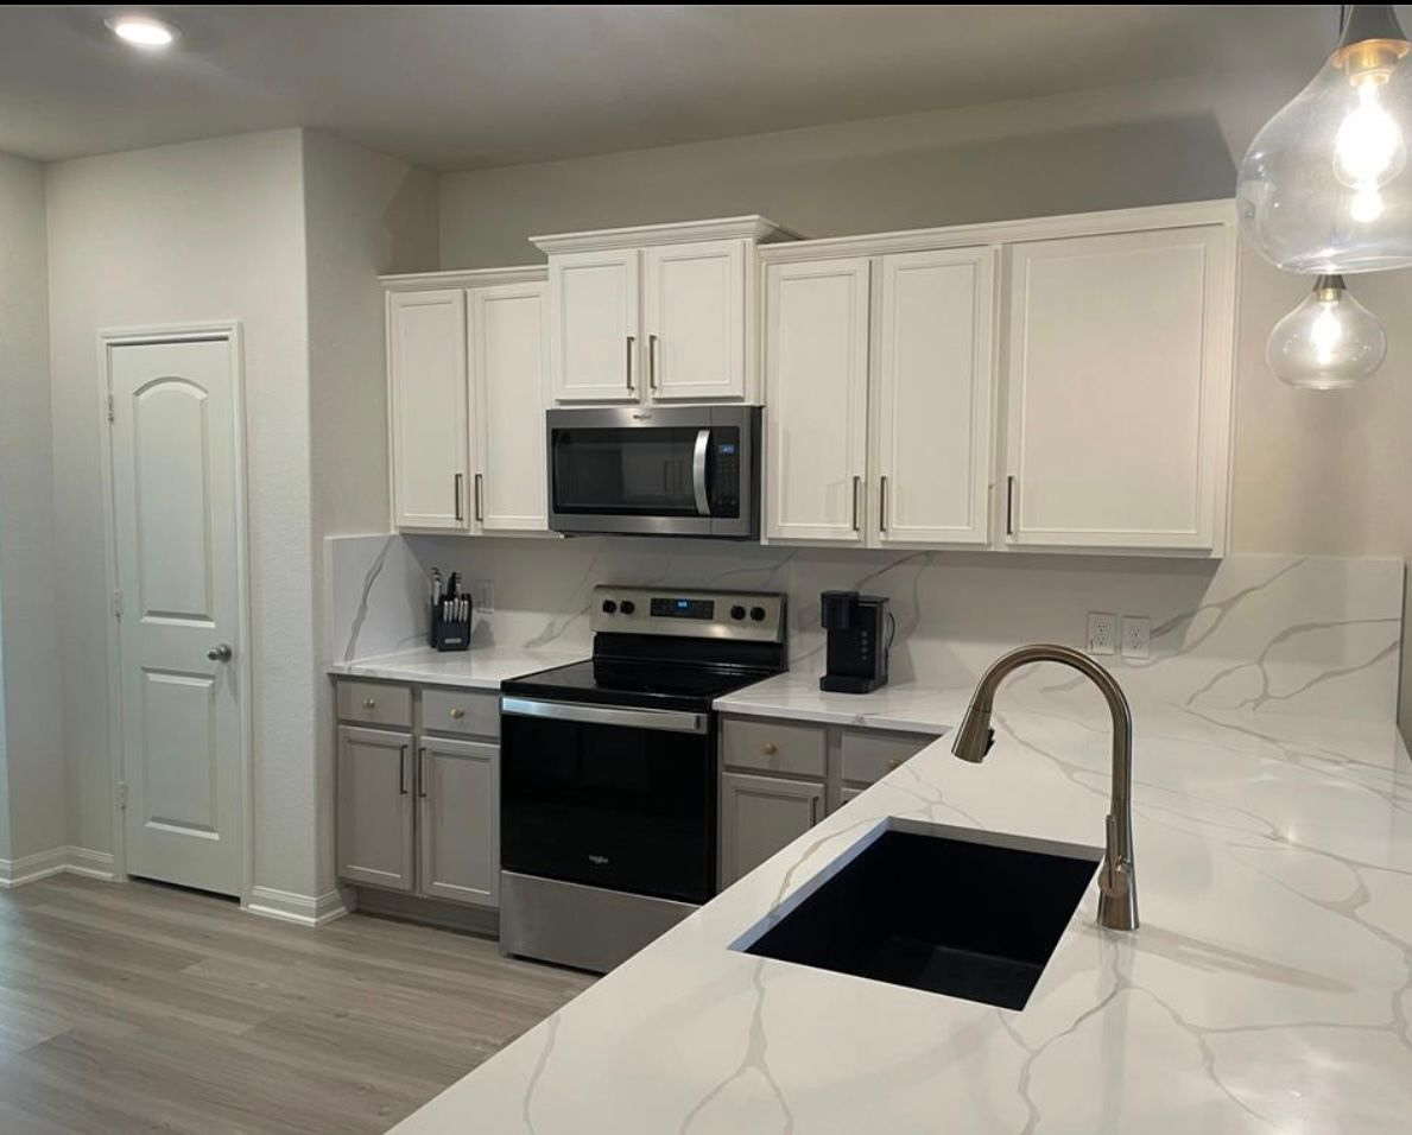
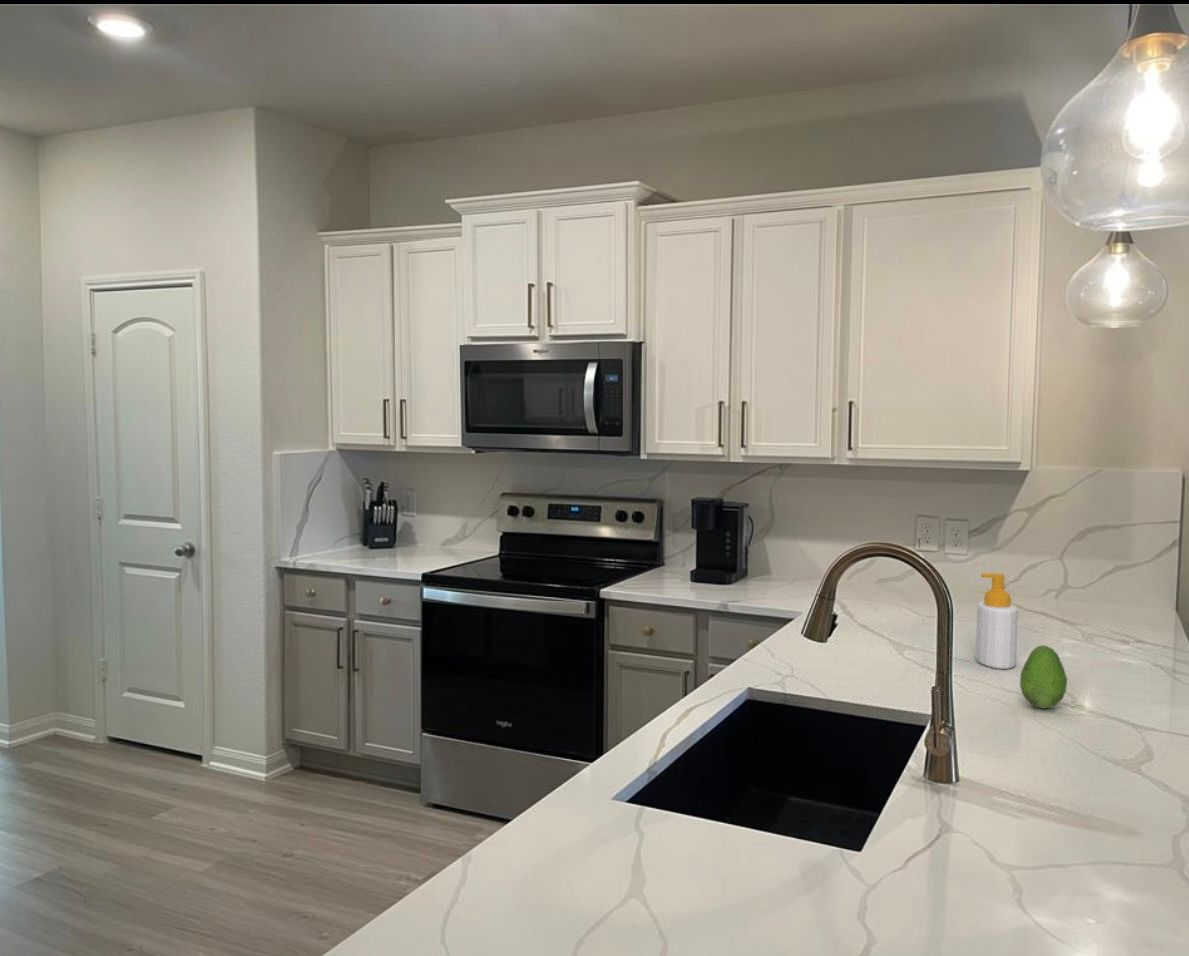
+ soap bottle (996, 618)
+ fruit (1043, 676)
